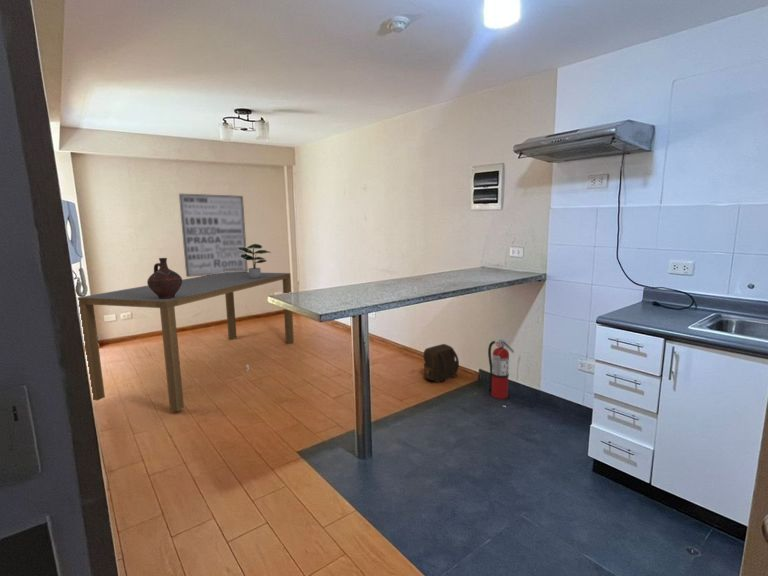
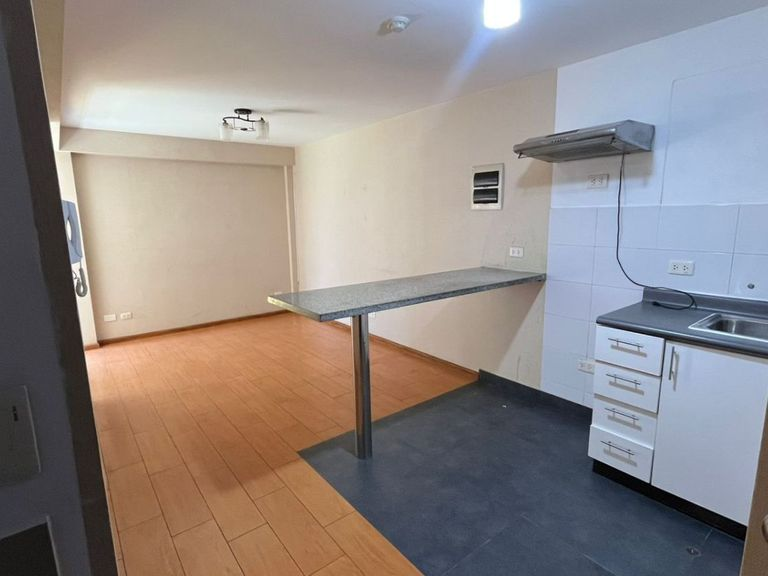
- fire extinguisher (500, 365)
- wall art (215, 235)
- backpack (441, 363)
- ceramic jug (164, 277)
- dining table (227, 323)
- potted plant (255, 260)
